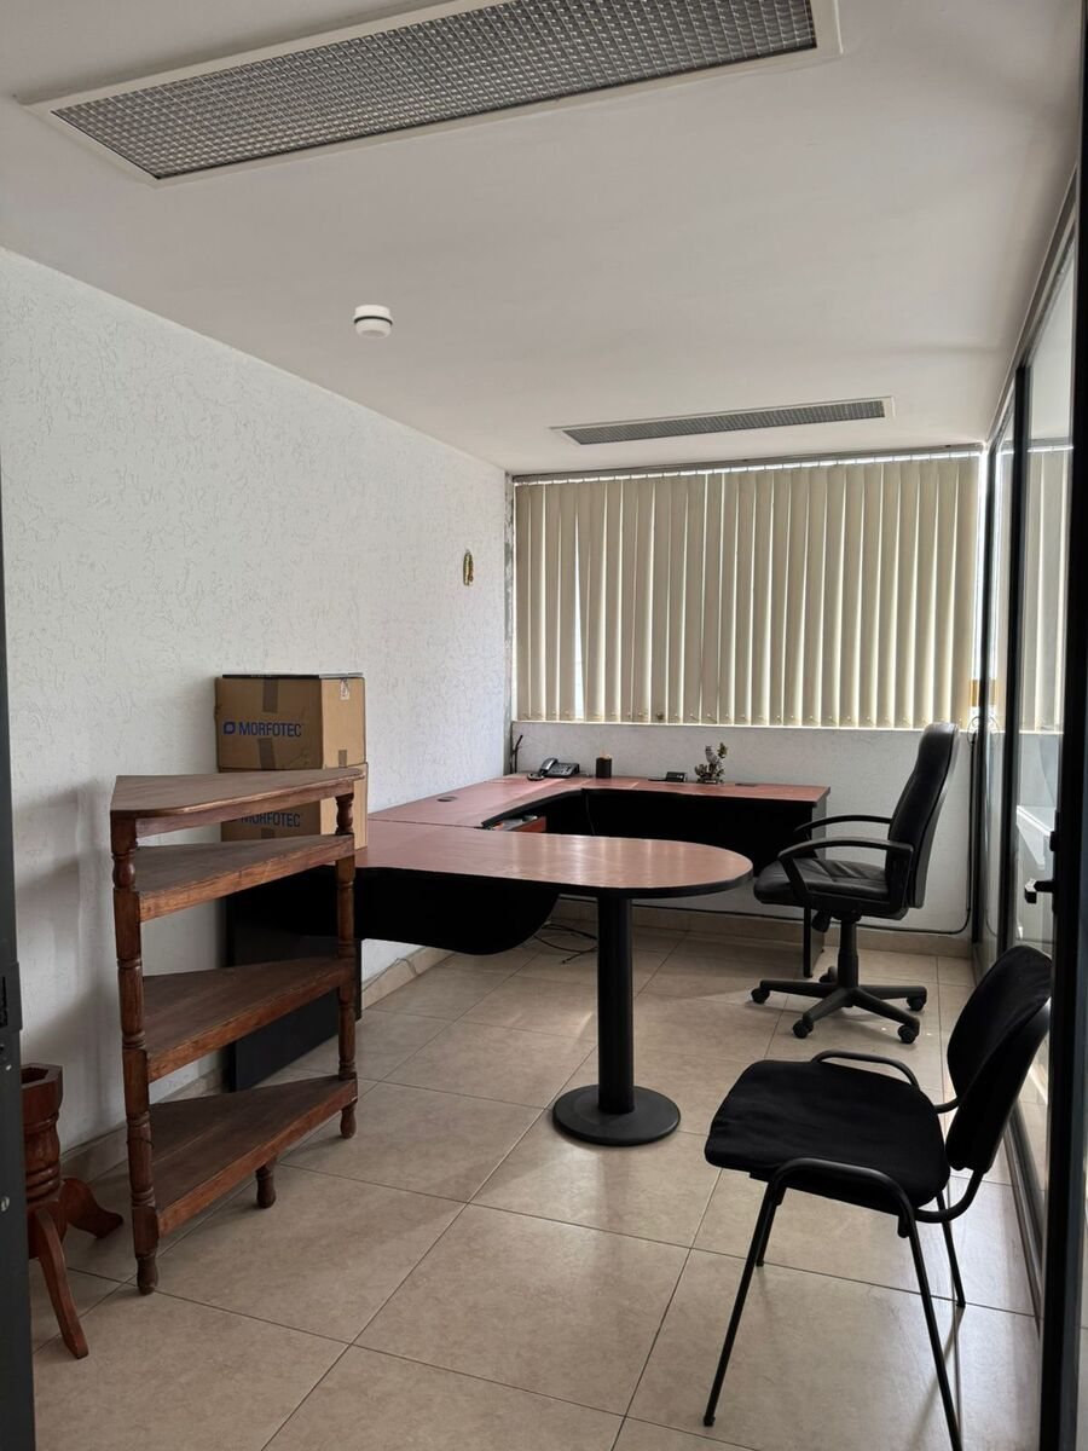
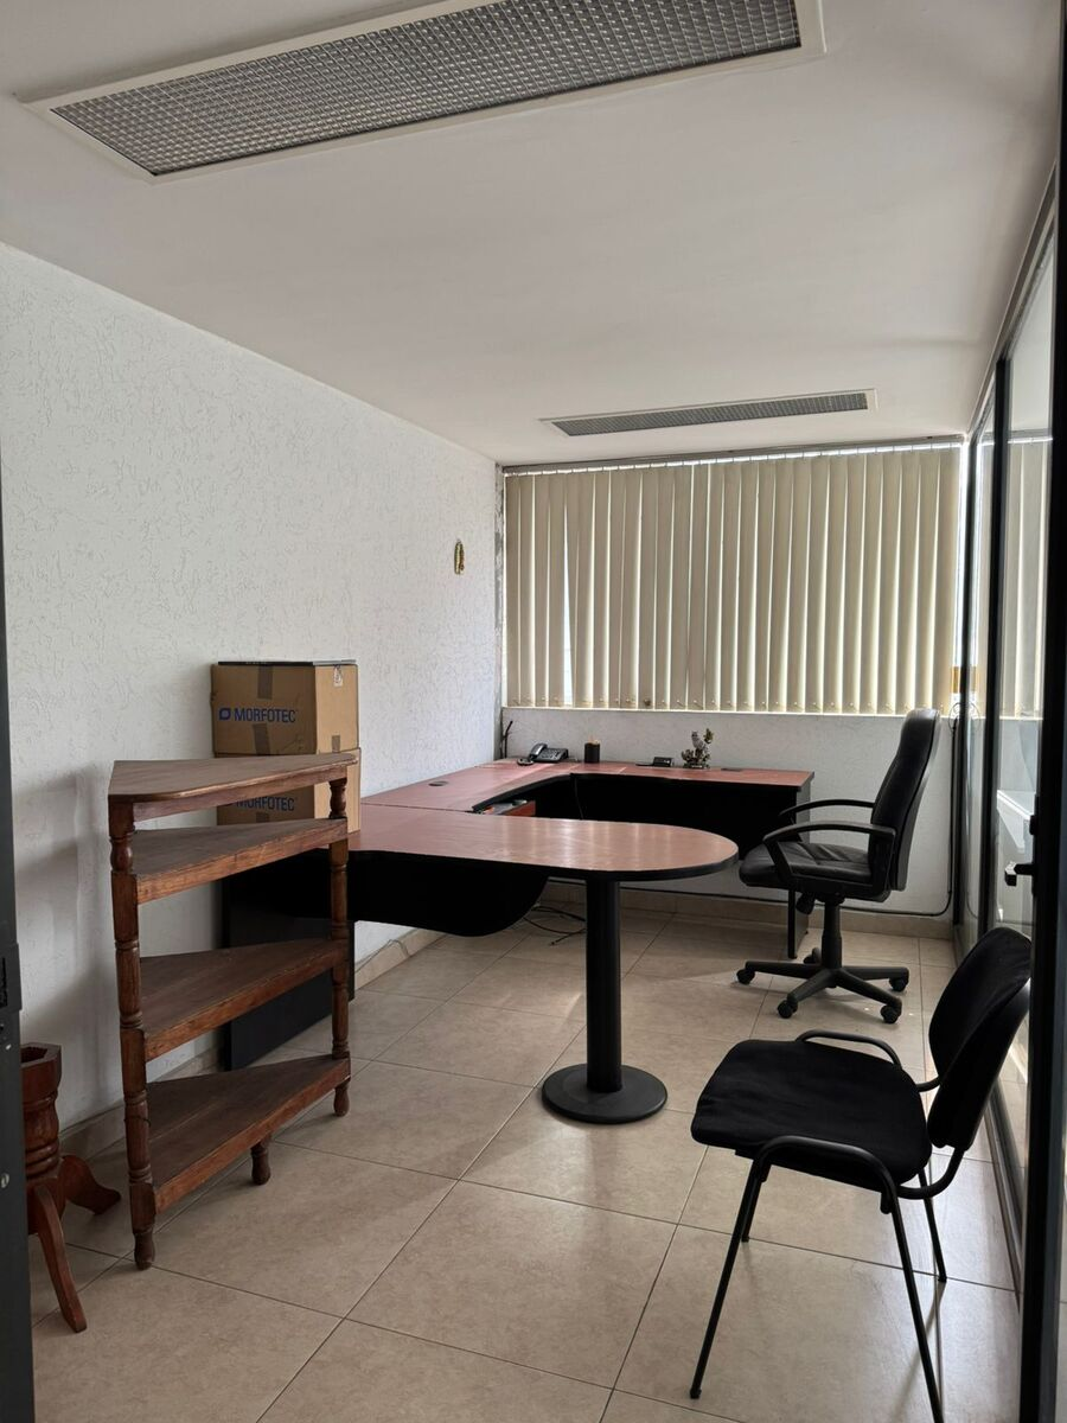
- smoke detector (372, 322)
